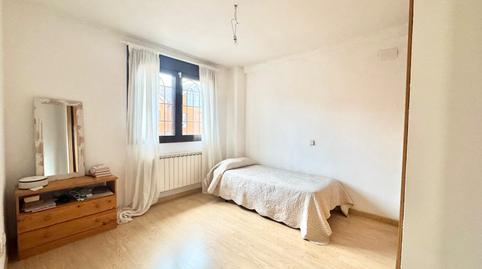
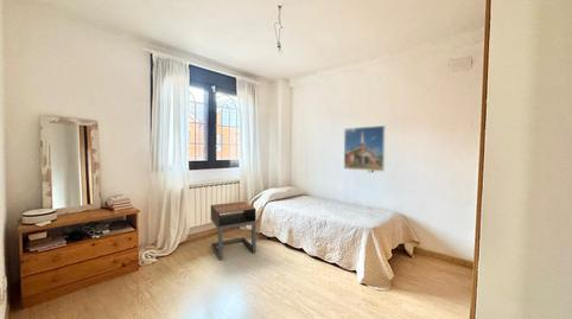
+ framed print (363, 148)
+ nightstand (233, 227)
